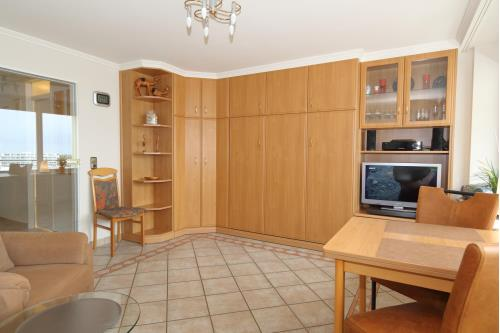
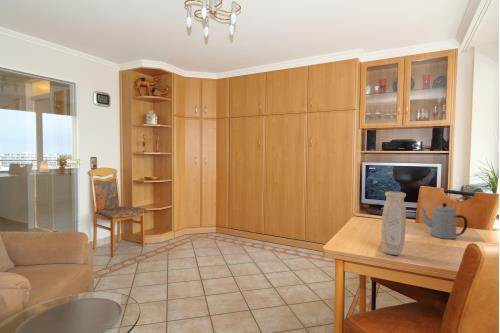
+ vase (393, 222)
+ teapot (442, 219)
